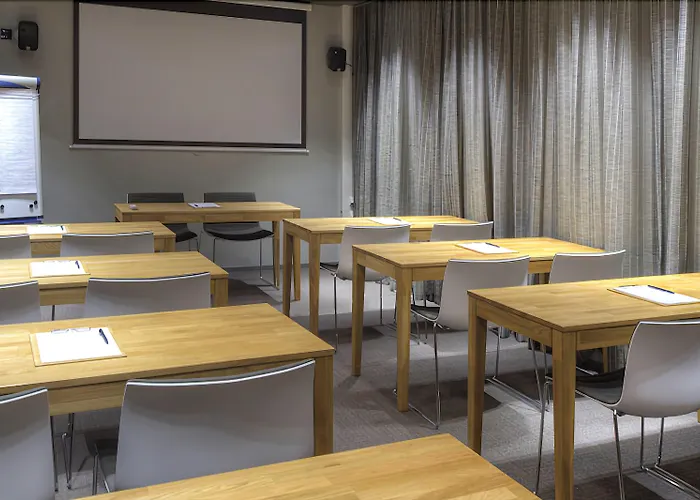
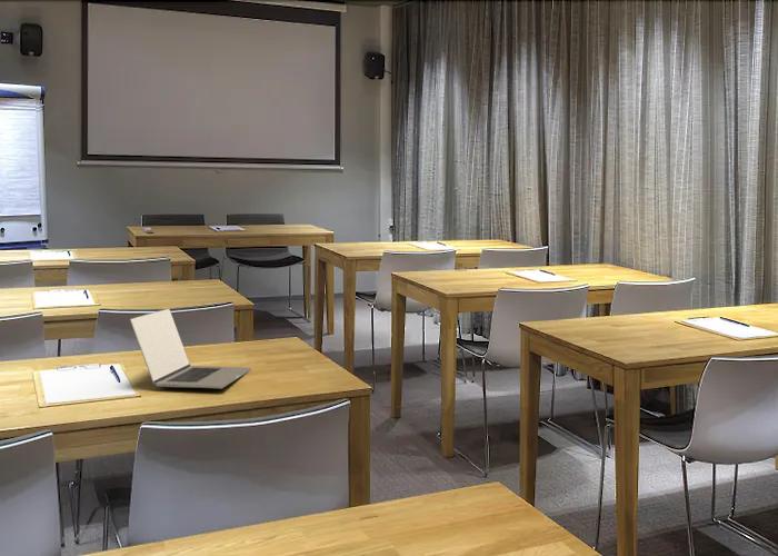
+ laptop (183, 348)
